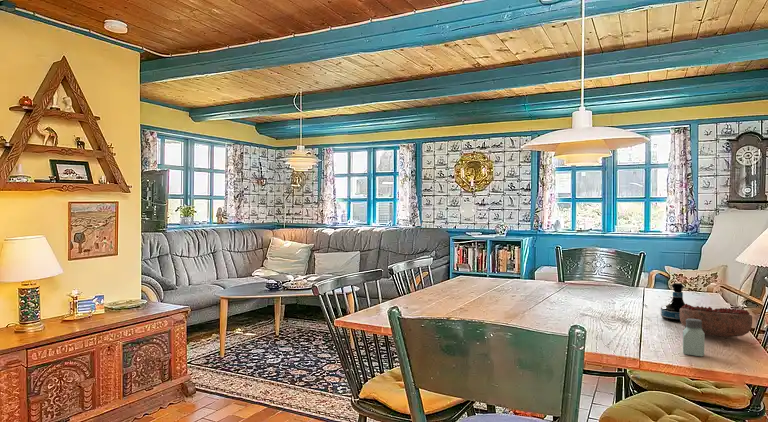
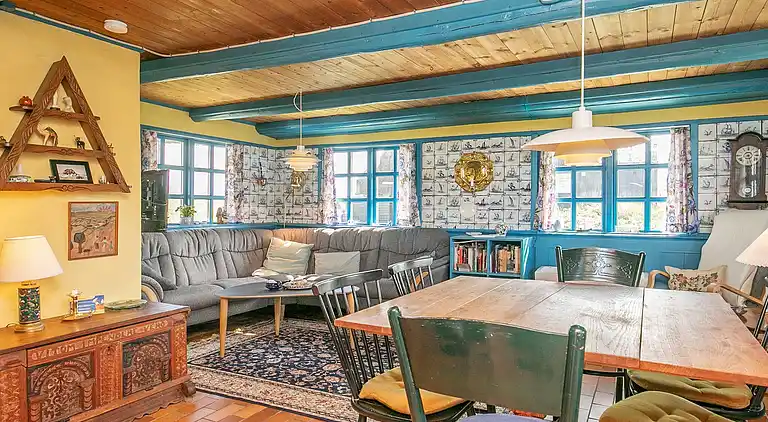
- decorative bowl (714, 319)
- saltshaker (693, 336)
- tequila bottle (677, 301)
